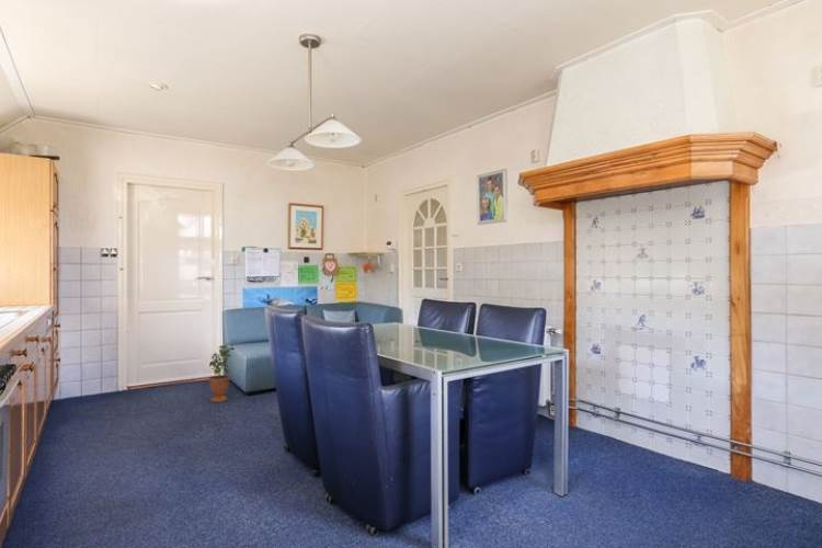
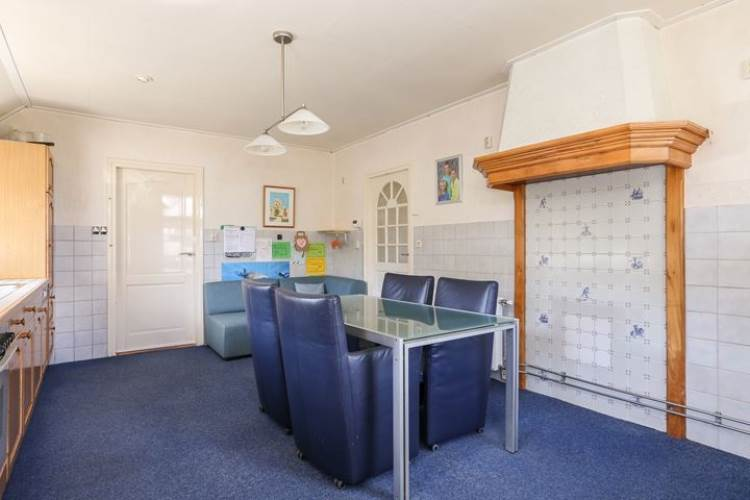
- potted plant (220, 370)
